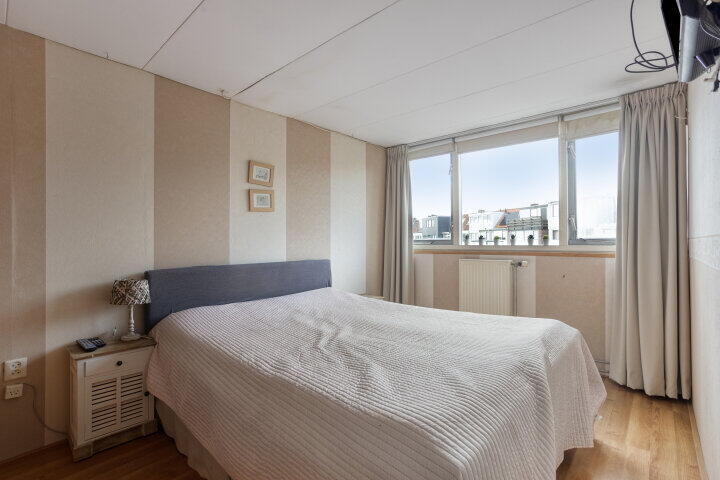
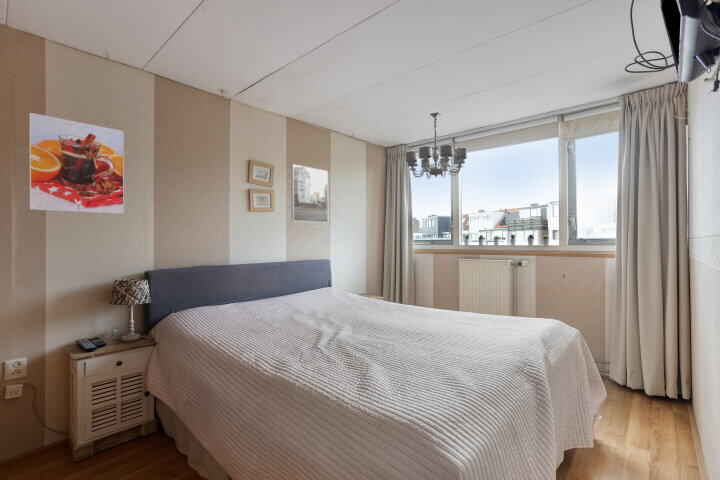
+ chandelier (435, 146)
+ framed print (310, 194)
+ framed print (80, 167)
